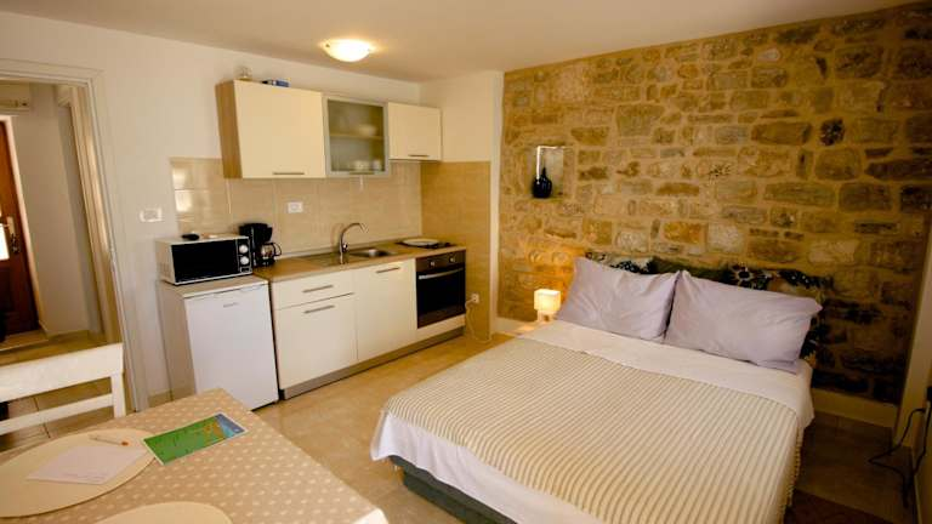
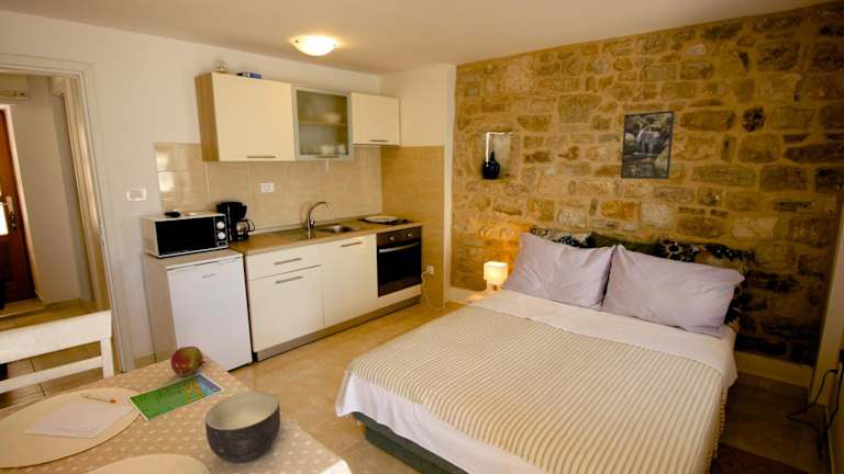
+ fruit (189, 360)
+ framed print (646, 146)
+ bowl (244, 429)
